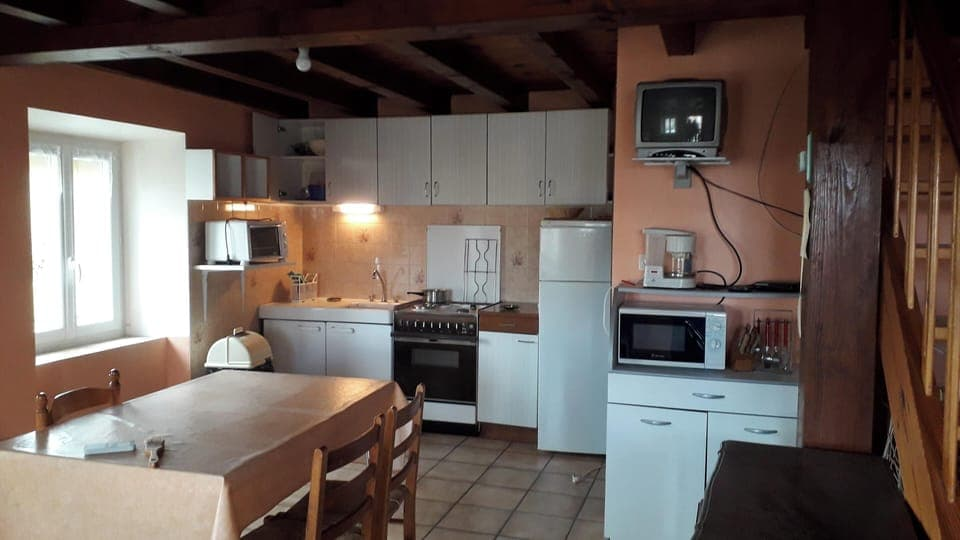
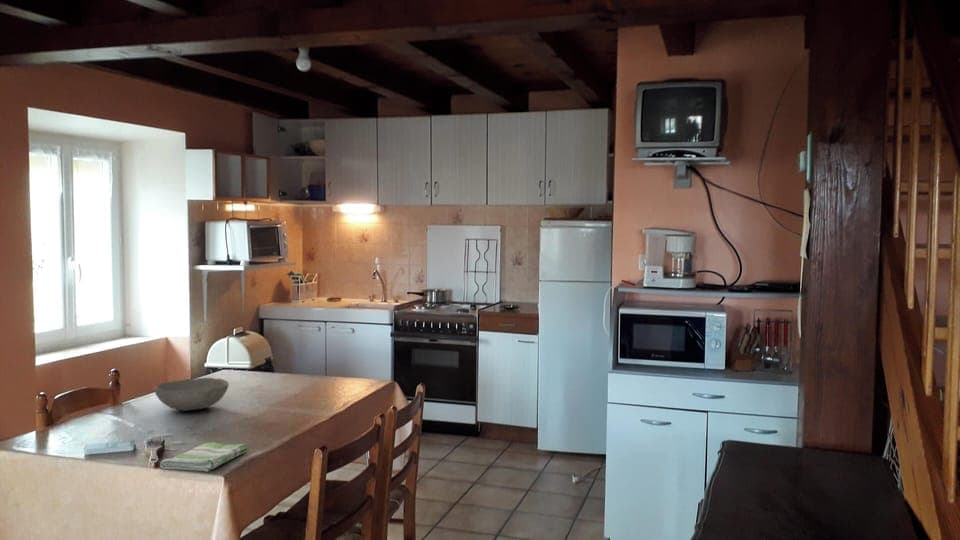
+ dish towel (205, 454)
+ bowl (192, 396)
